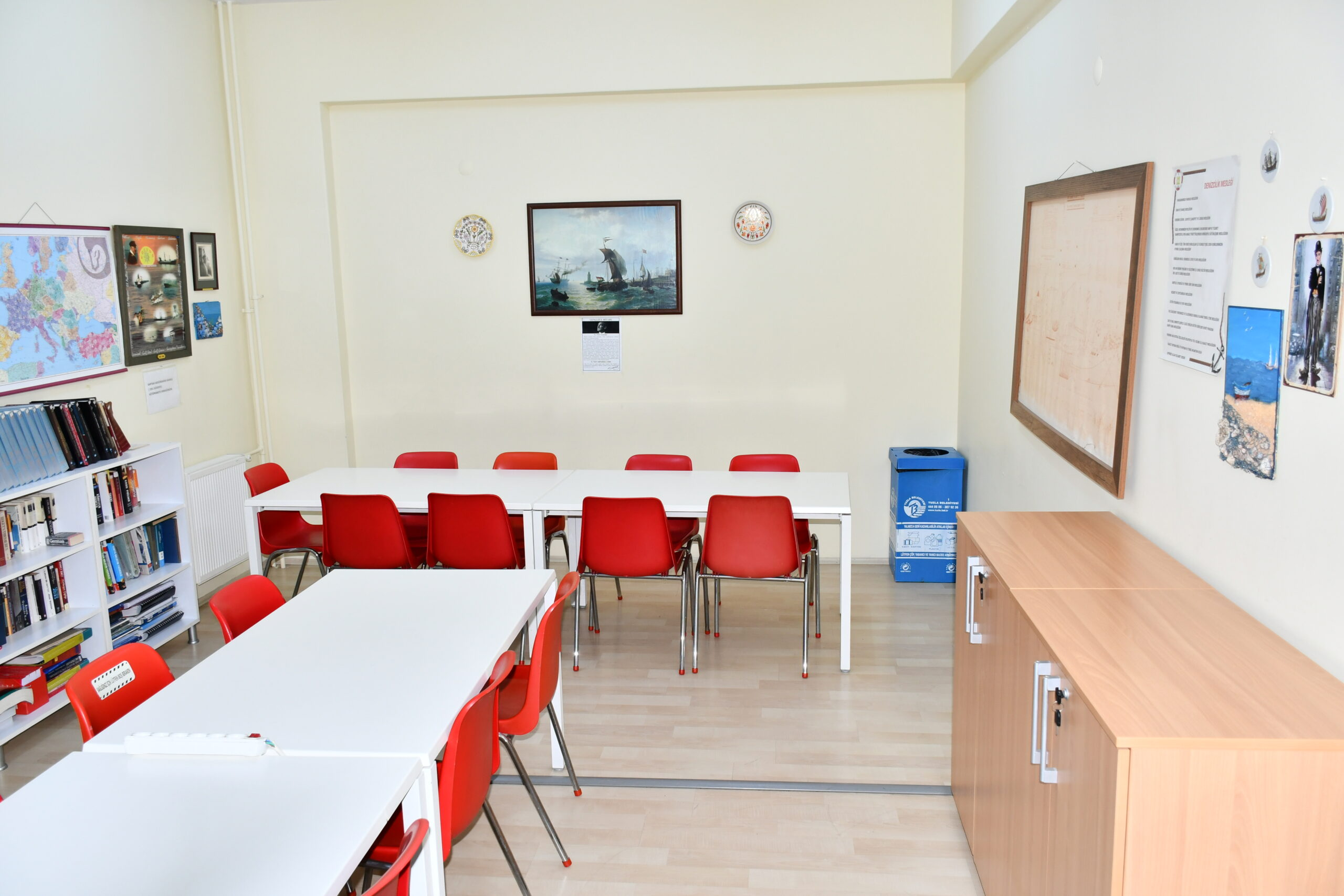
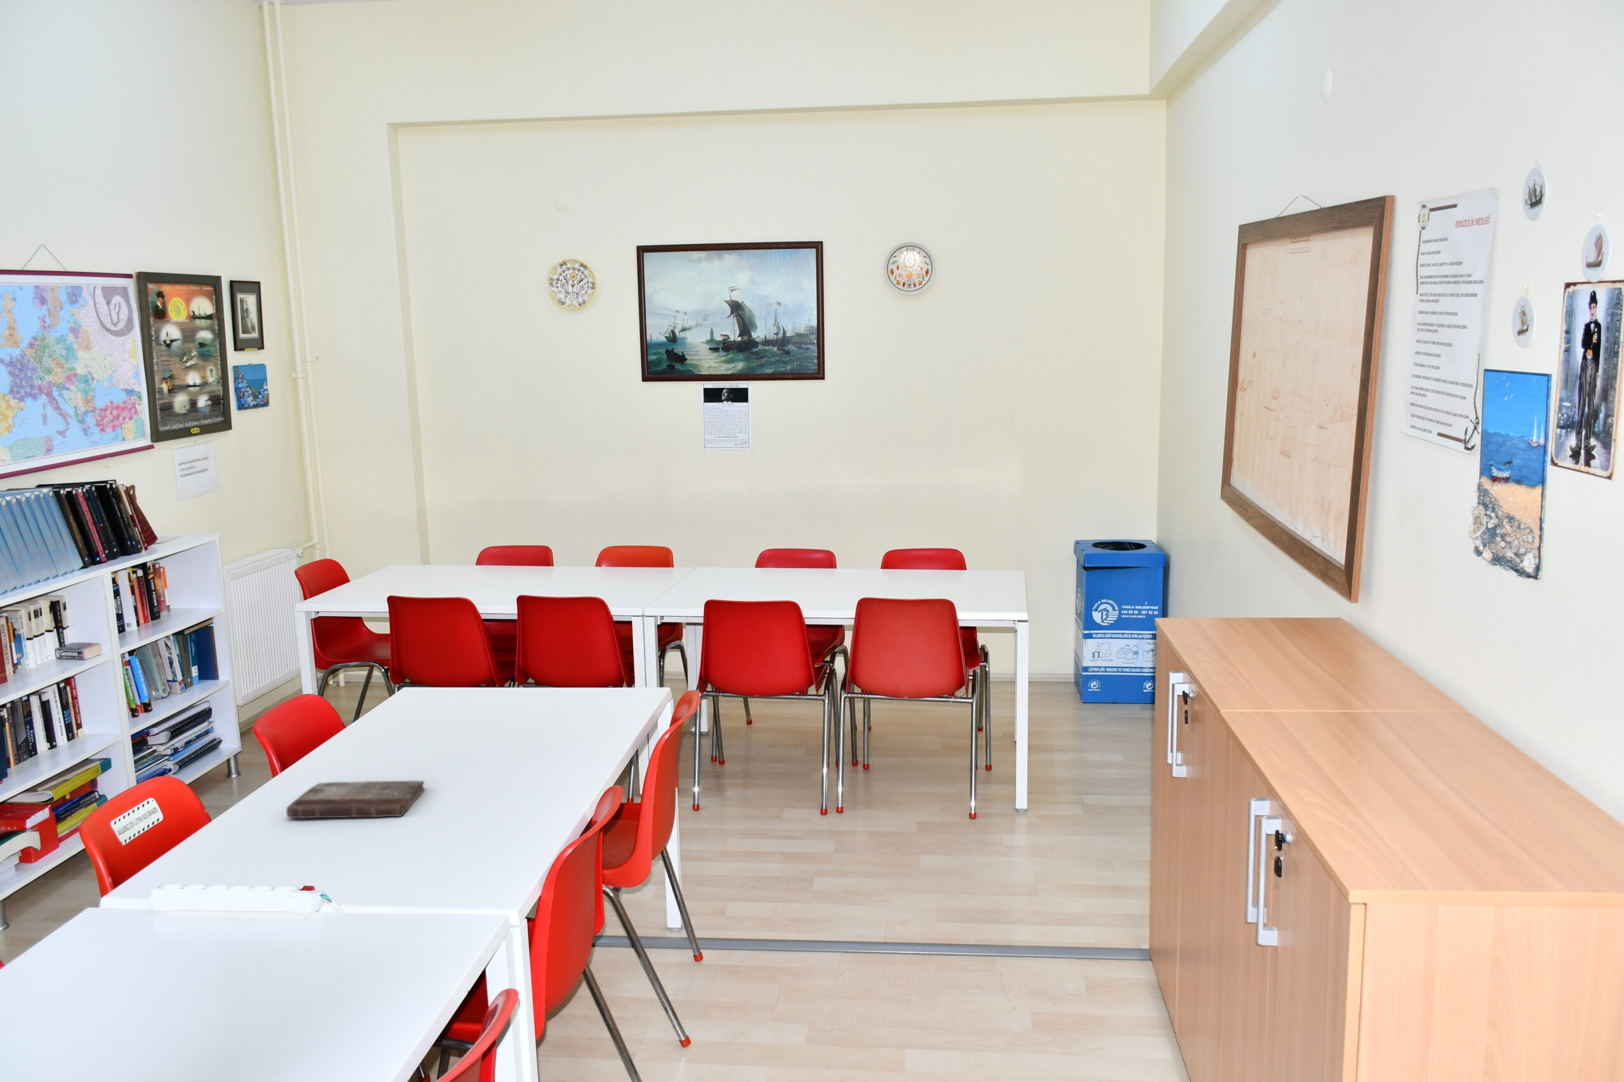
+ book (358, 798)
